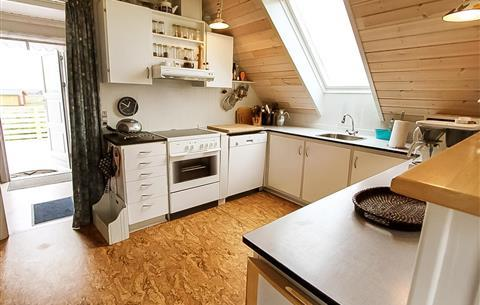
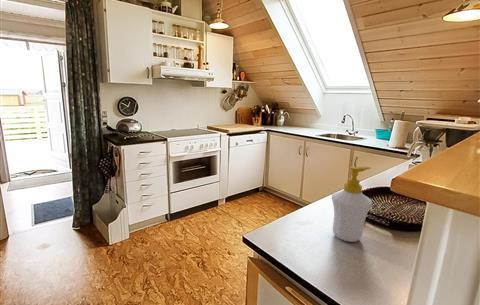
+ soap bottle (350, 202)
